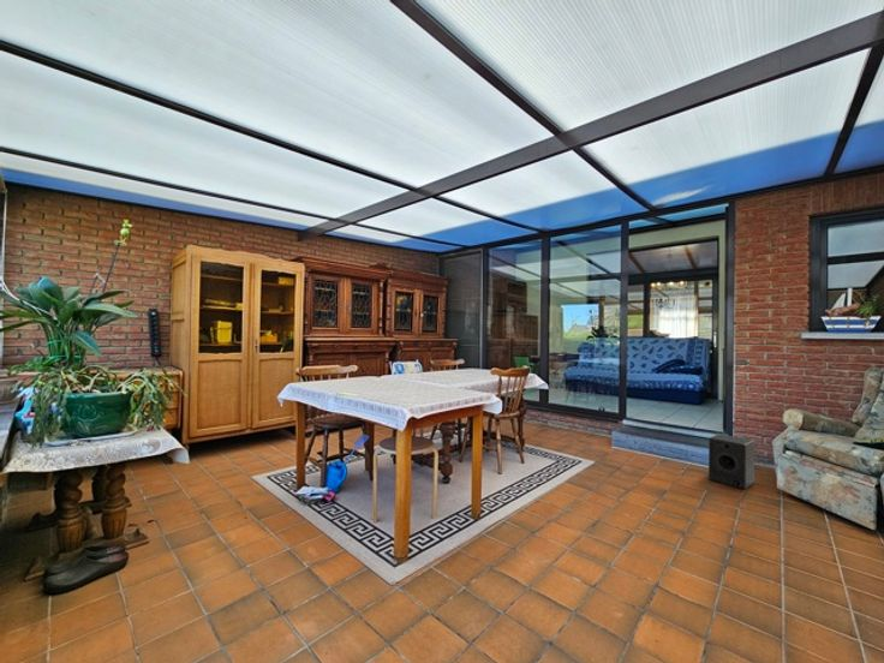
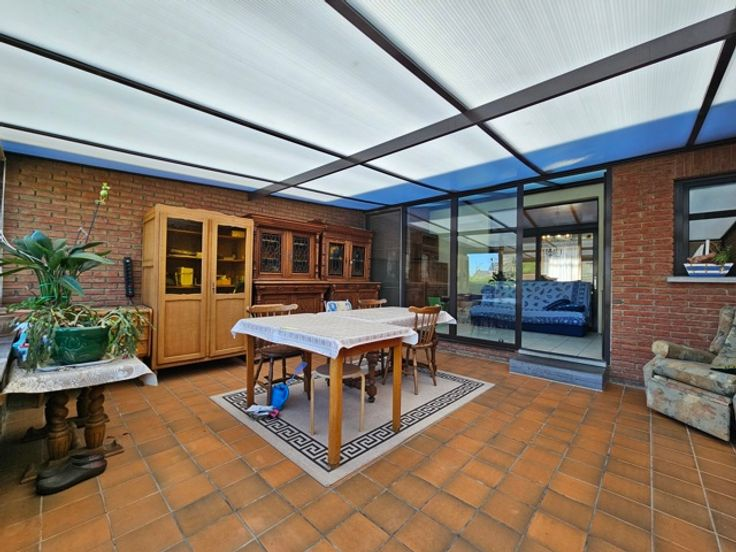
- studio monitor (730, 460)
